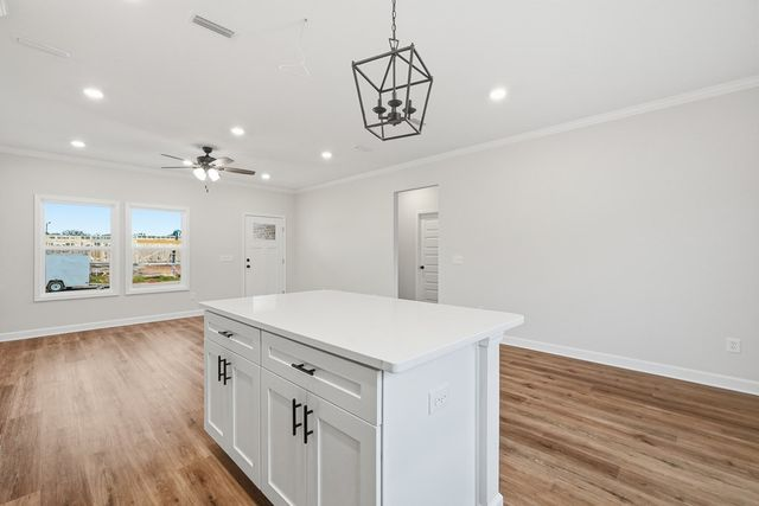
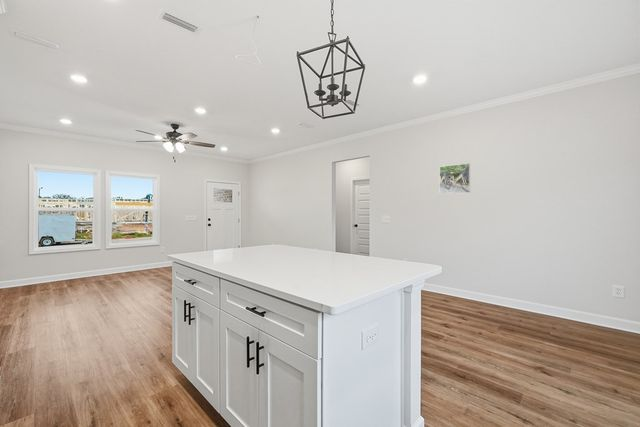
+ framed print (454, 179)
